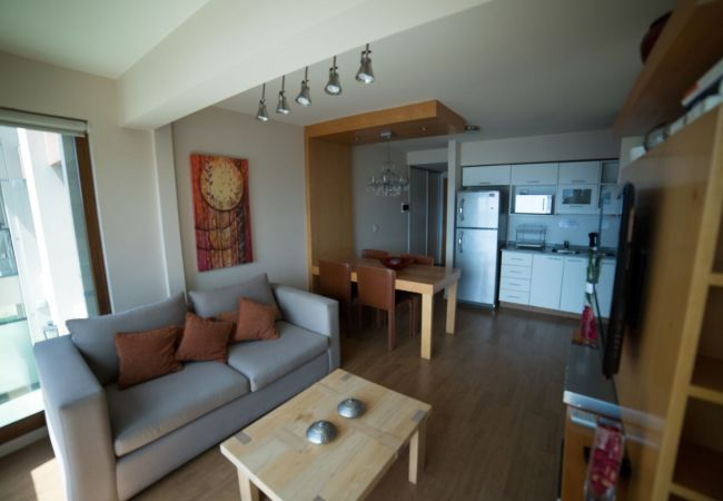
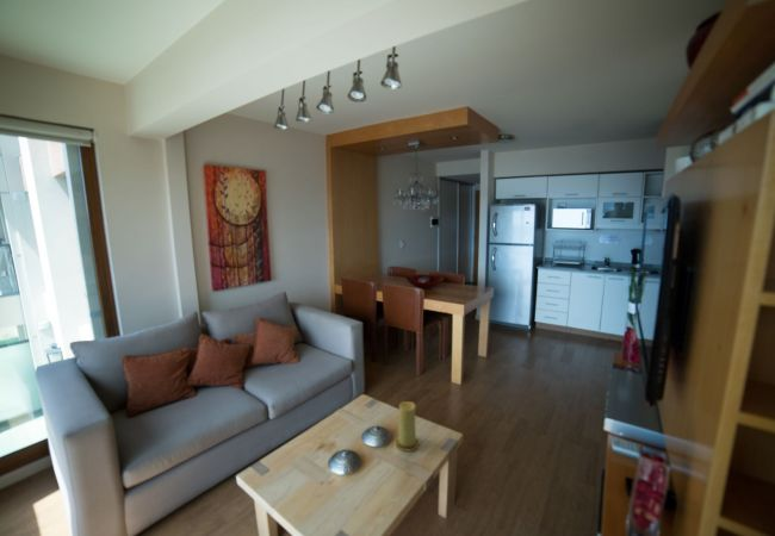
+ candle (407, 424)
